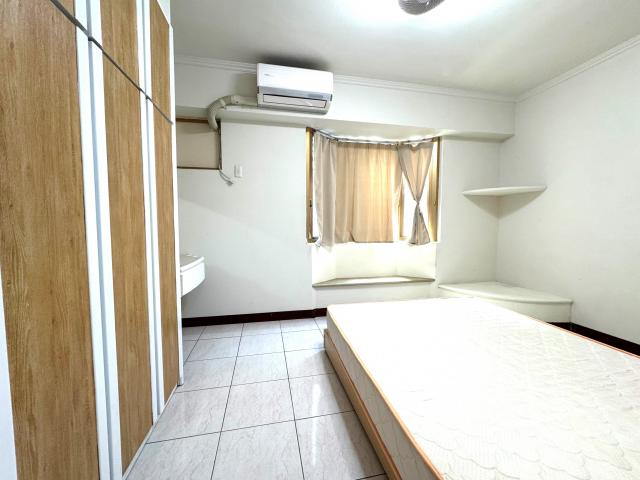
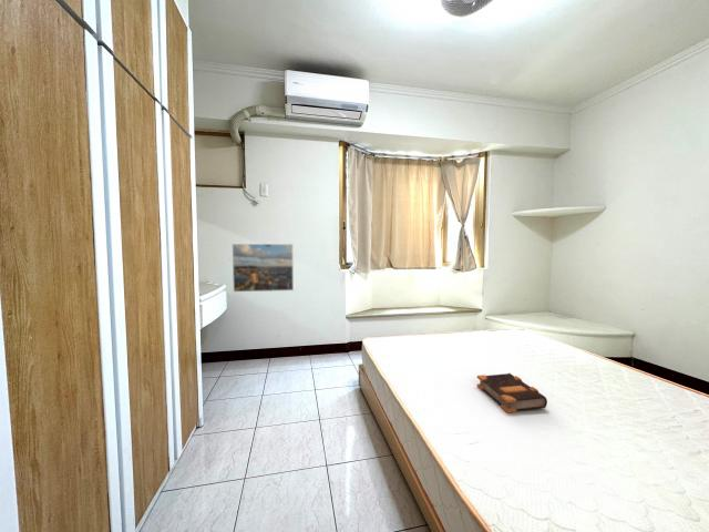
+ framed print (264, 267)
+ bible (507, 388)
